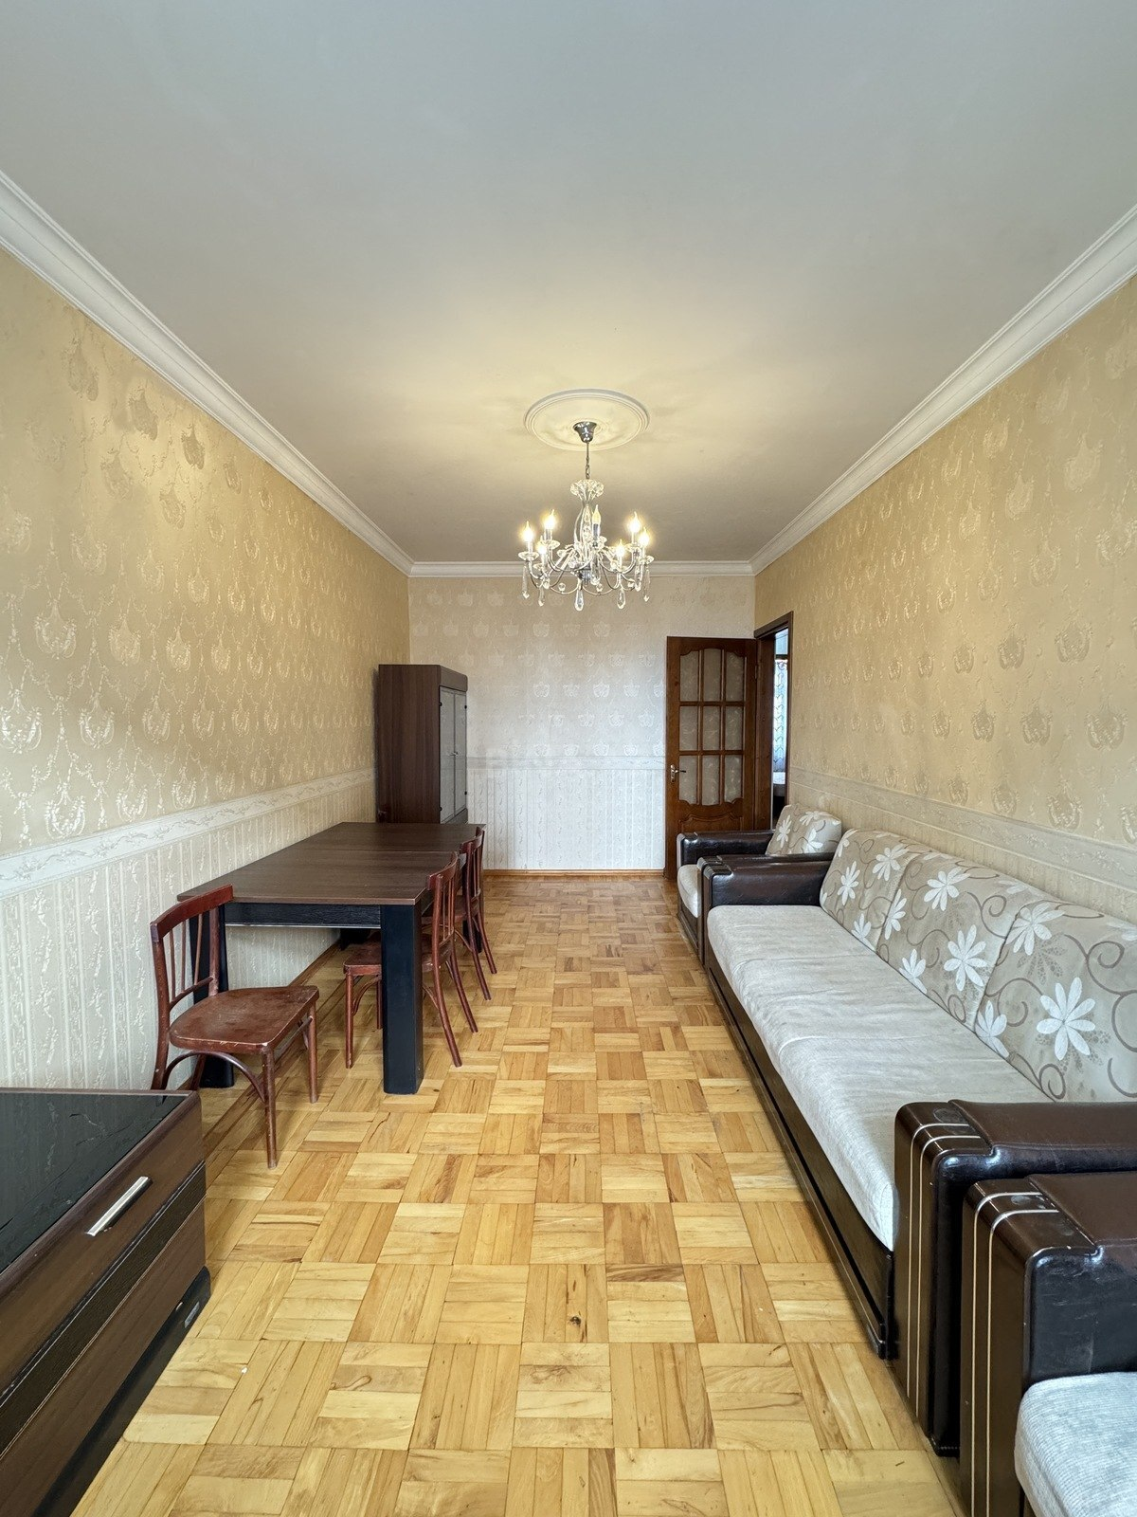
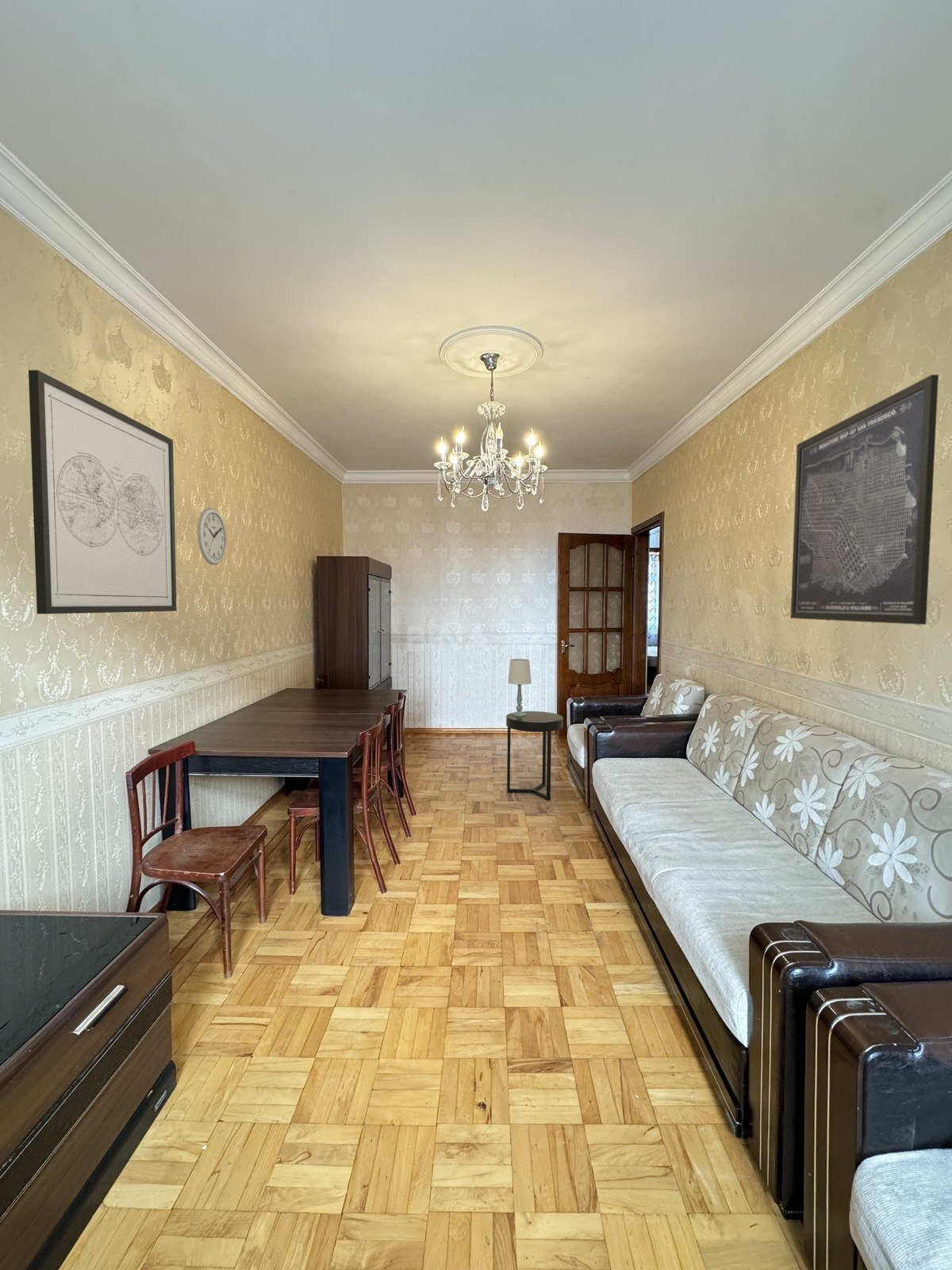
+ wall art (116, 512)
+ wall clock (213, 537)
+ side table (543, 754)
+ wall art (850, 519)
+ table lamp (519, 687)
